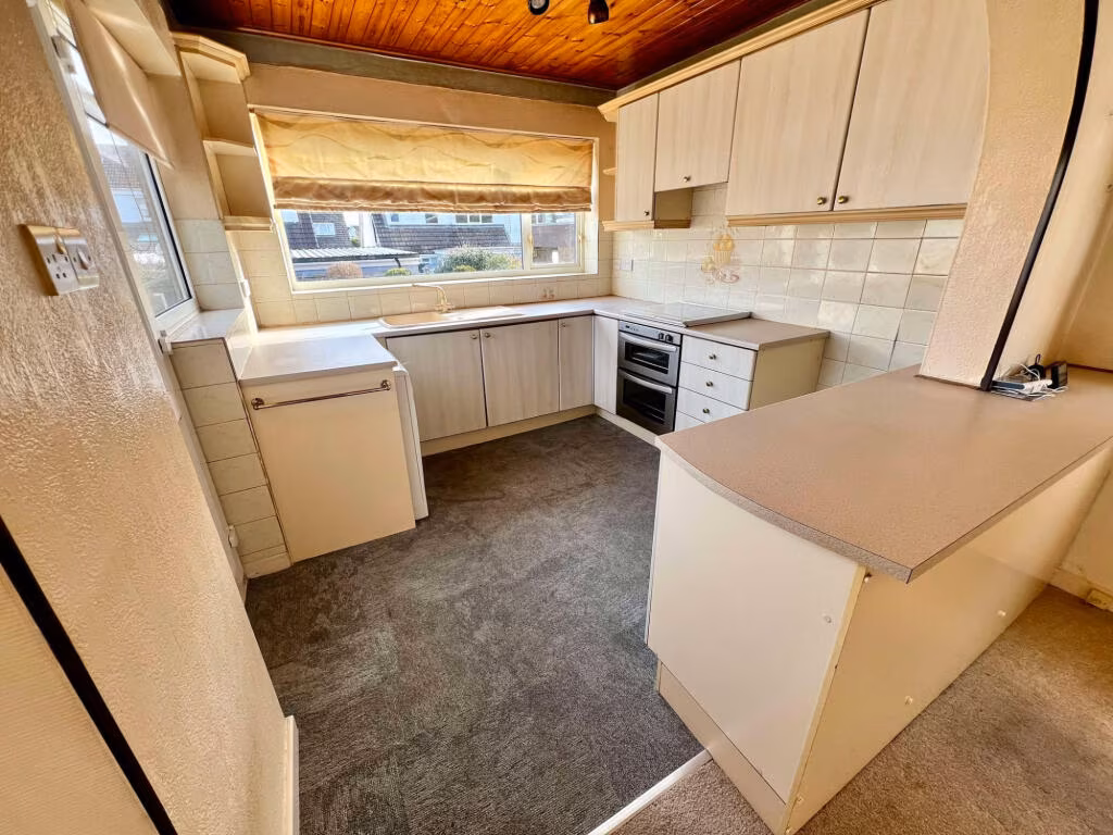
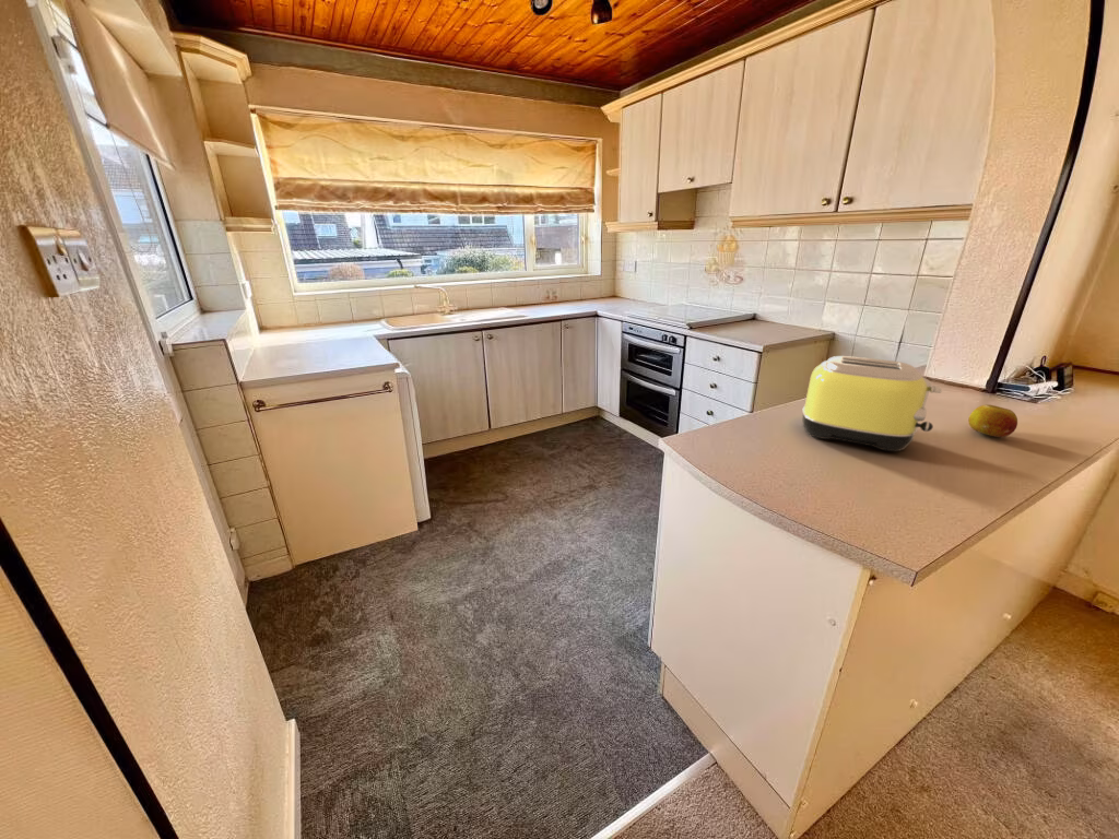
+ toaster (865, 401)
+ fruit (992, 421)
